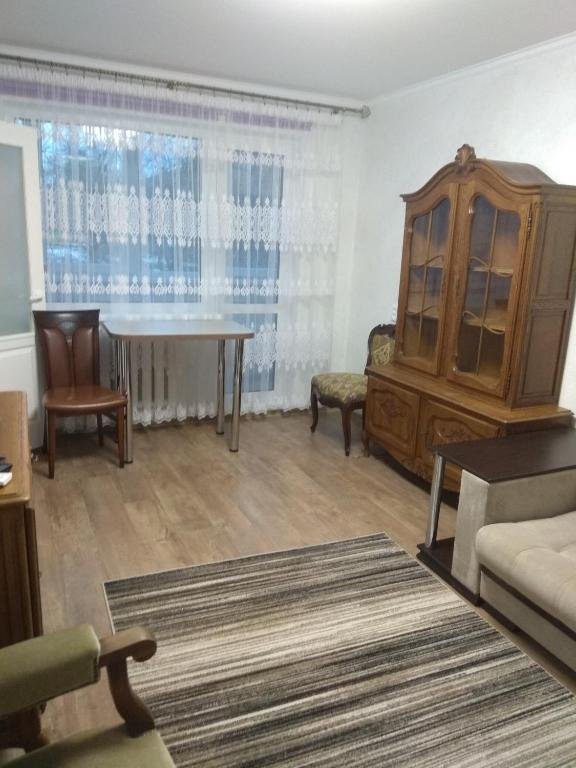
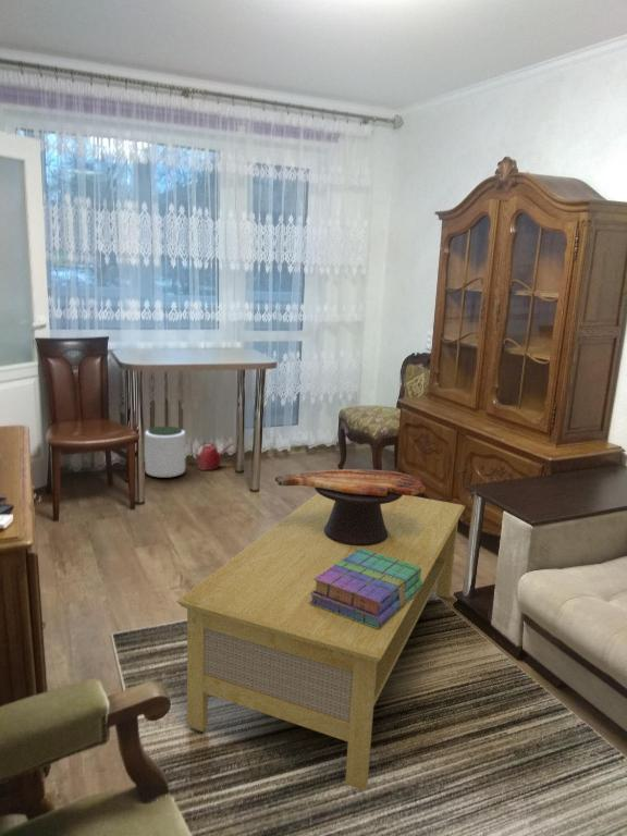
+ books (368, 583)
+ plant pot (164, 451)
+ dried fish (351, 504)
+ watering can (214, 454)
+ coffee table (340, 615)
